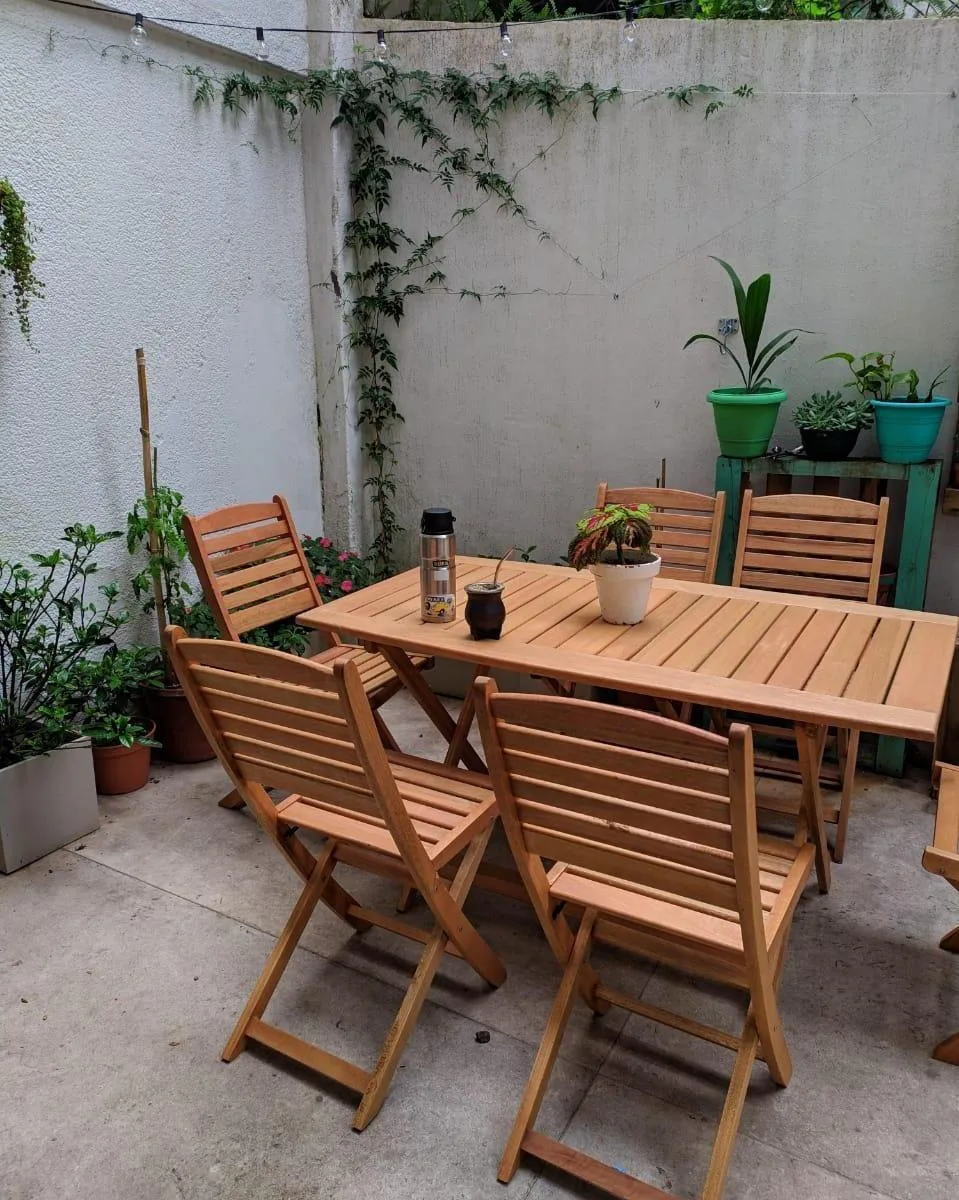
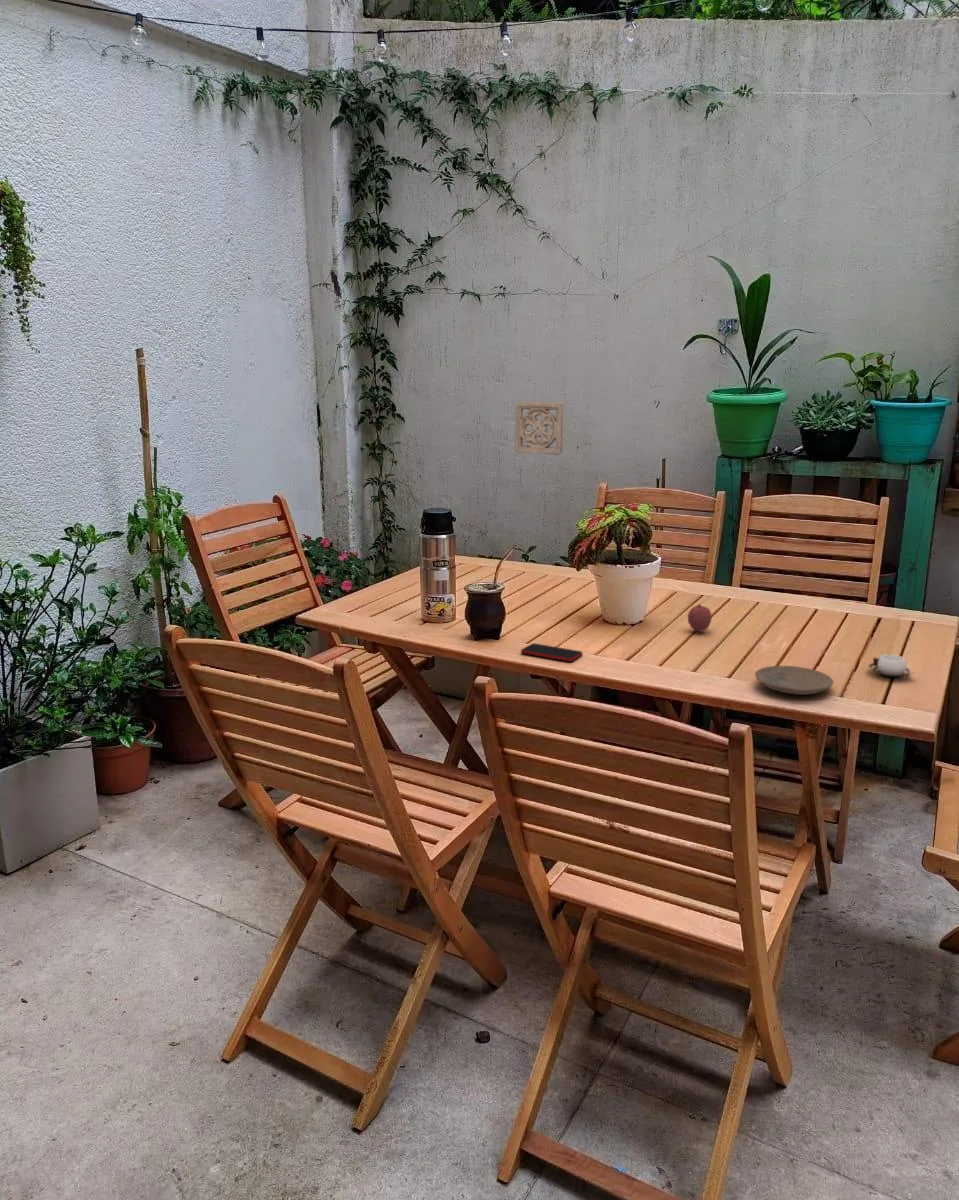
+ cup (891, 666)
+ fruit (699, 617)
+ smartphone (551, 652)
+ plate (793, 682)
+ wall ornament (539, 428)
